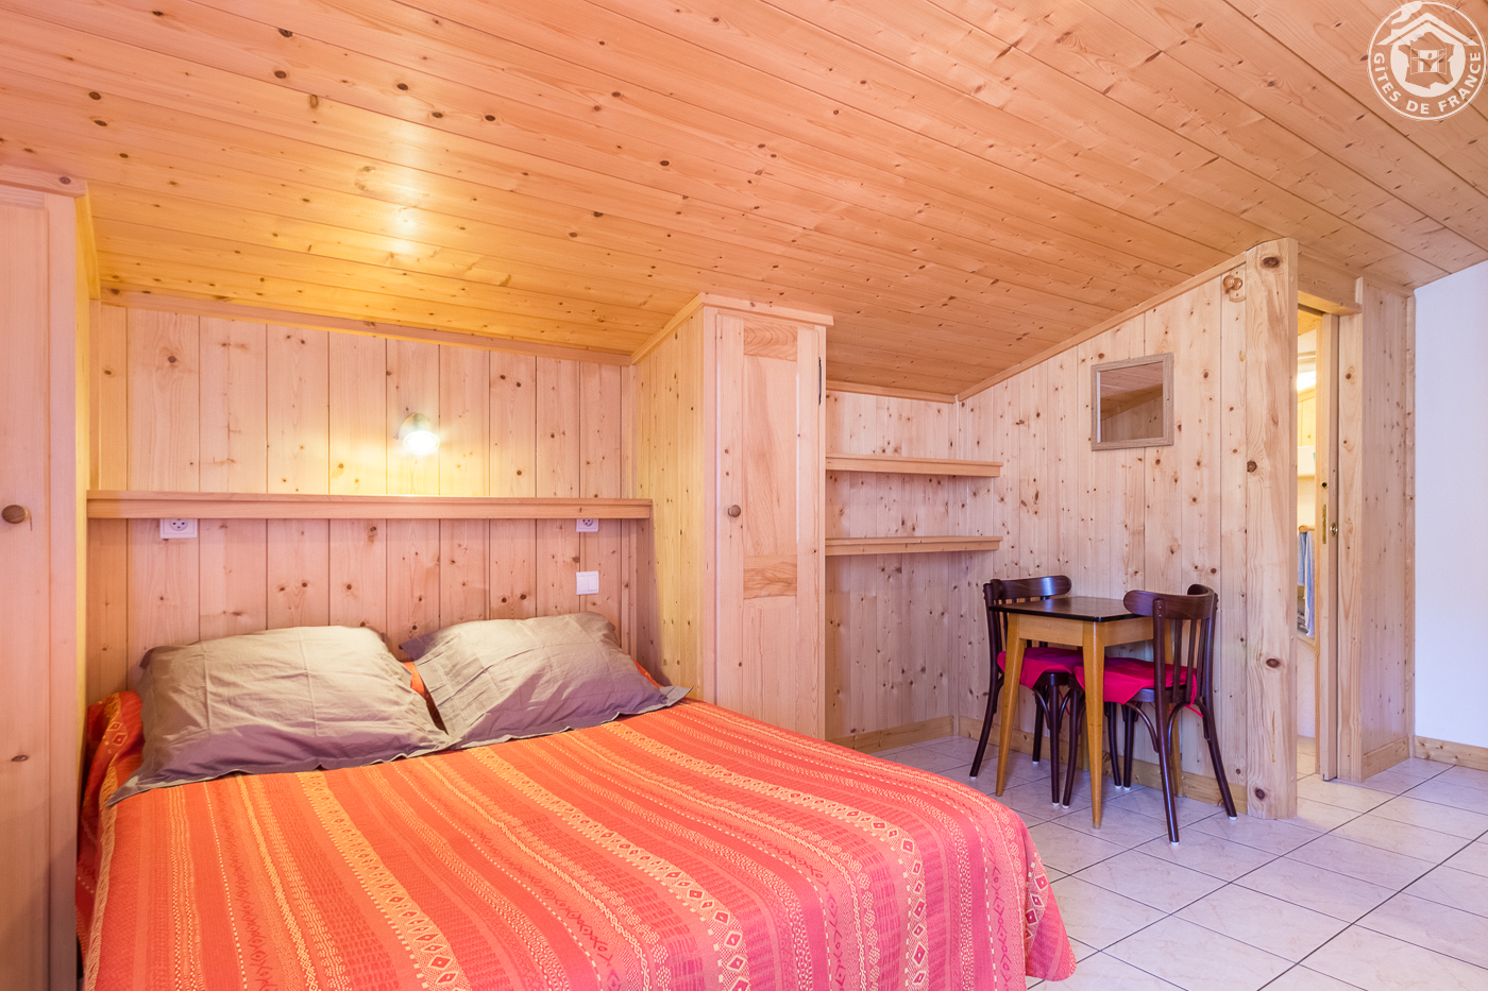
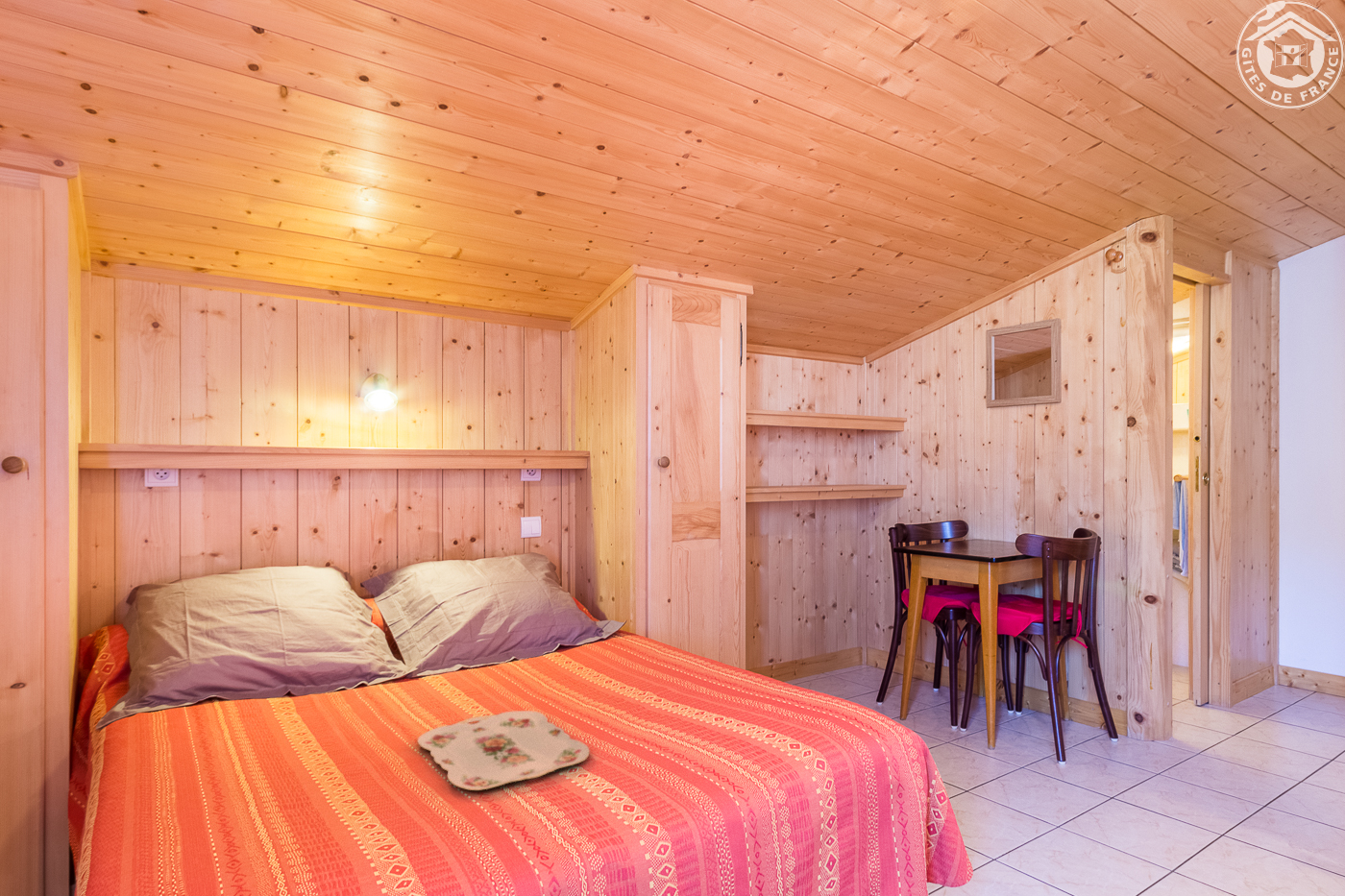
+ serving tray (501, 747)
